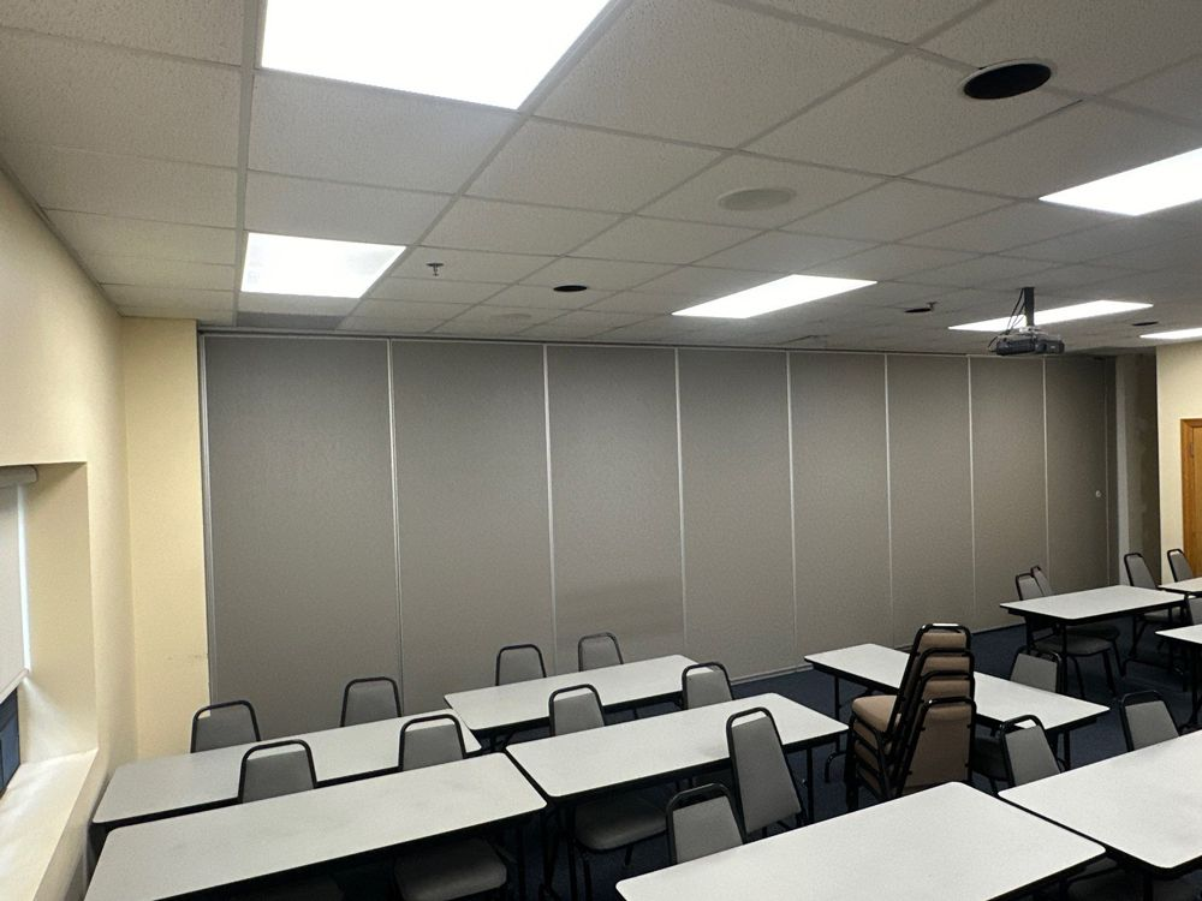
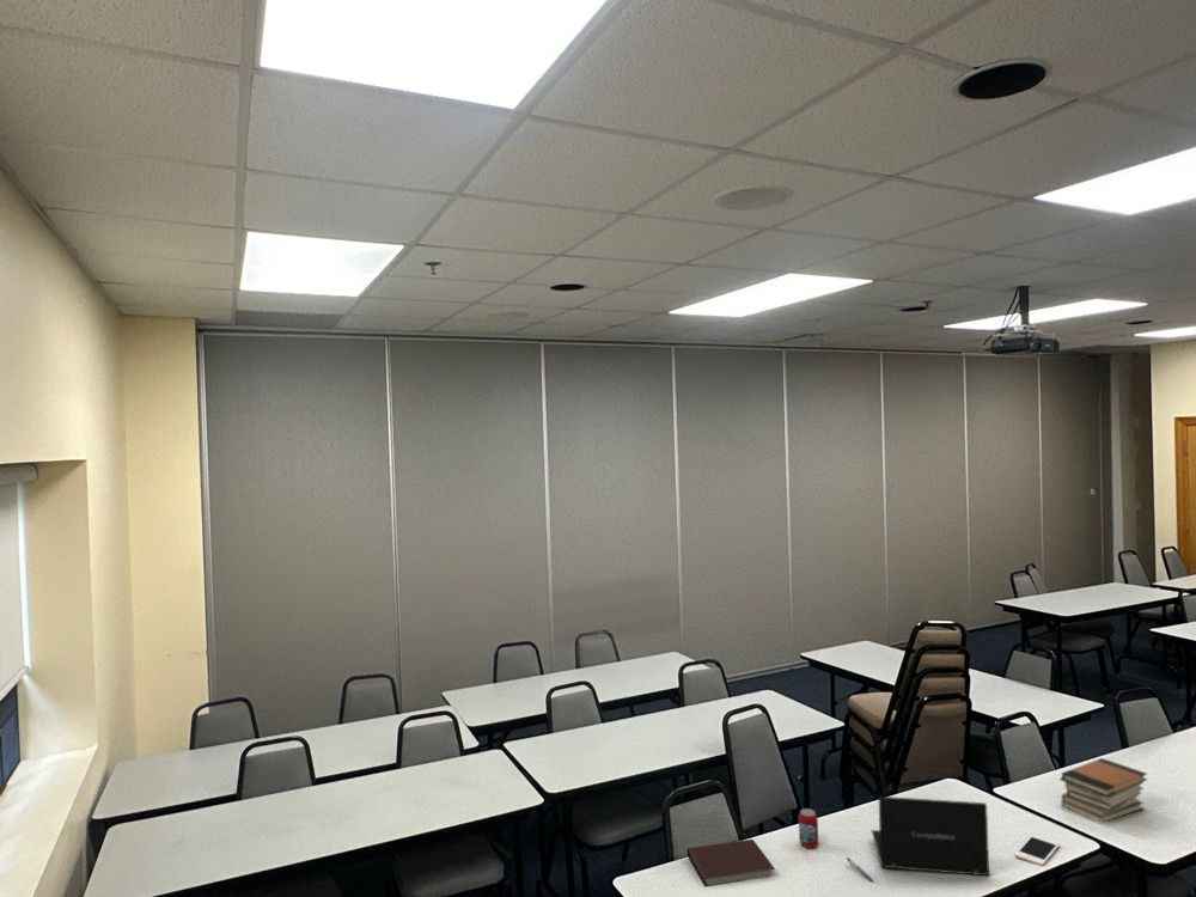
+ pen (859, 868)
+ cell phone (1037, 849)
+ book stack (1103, 789)
+ notebook (730, 861)
+ laptop (926, 820)
+ beverage can (808, 828)
